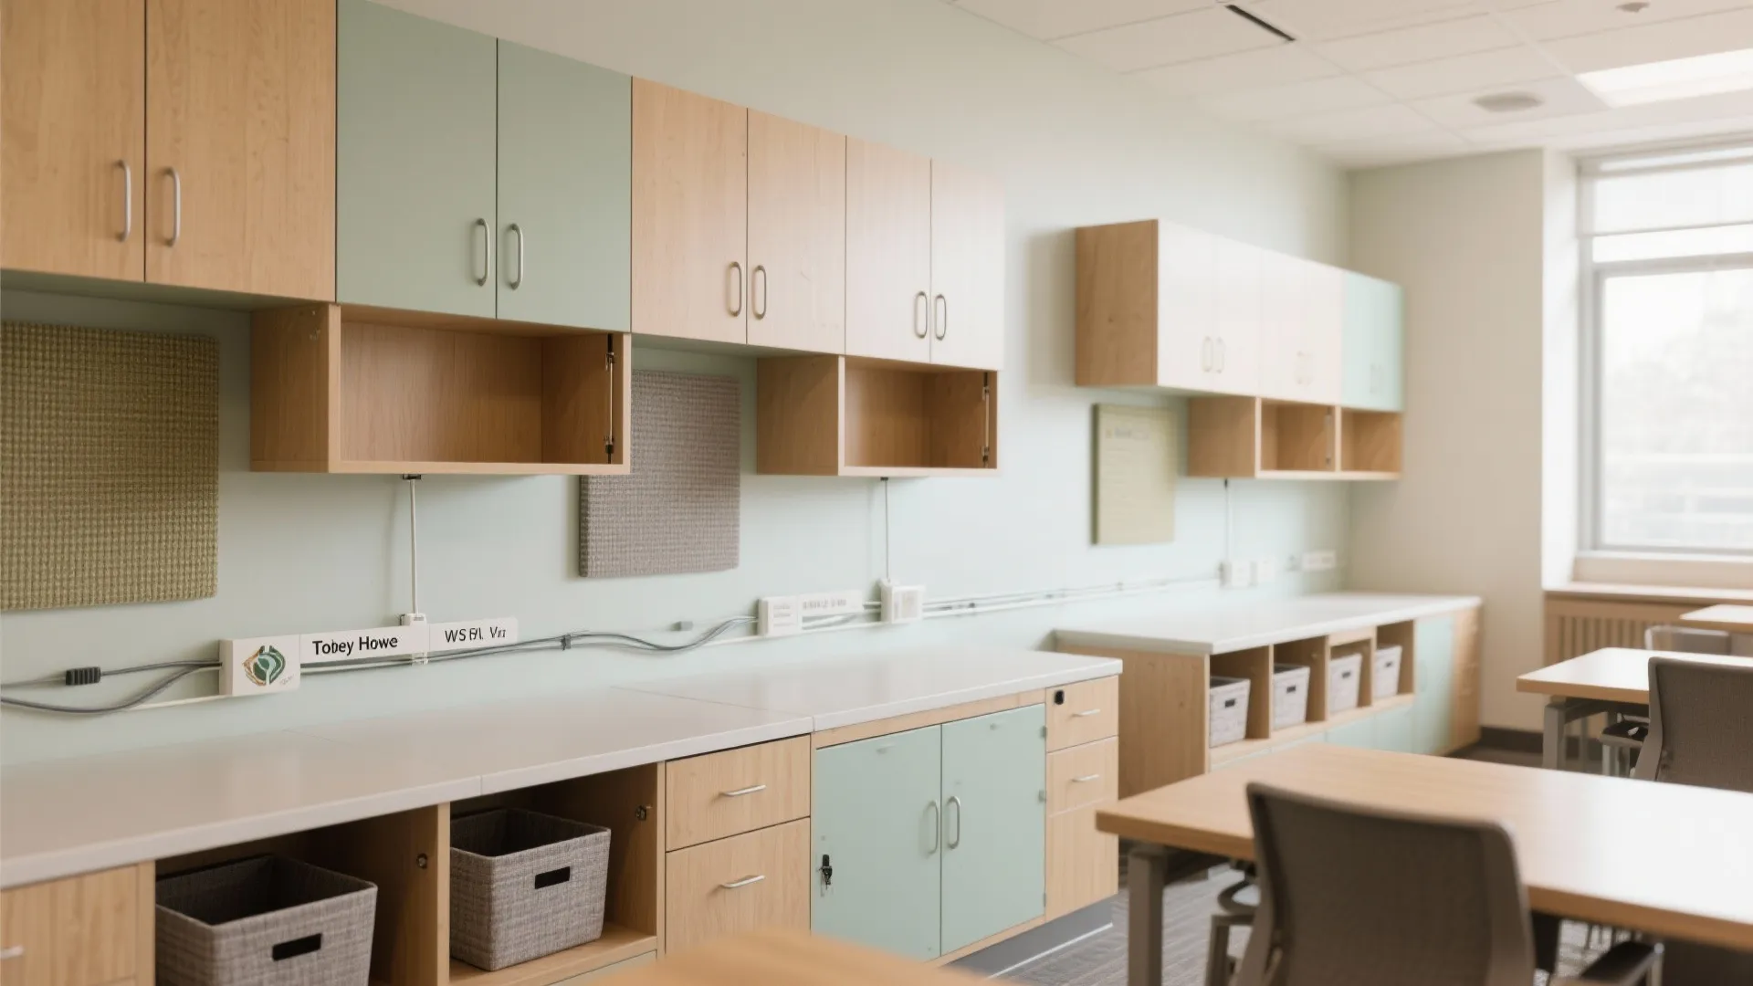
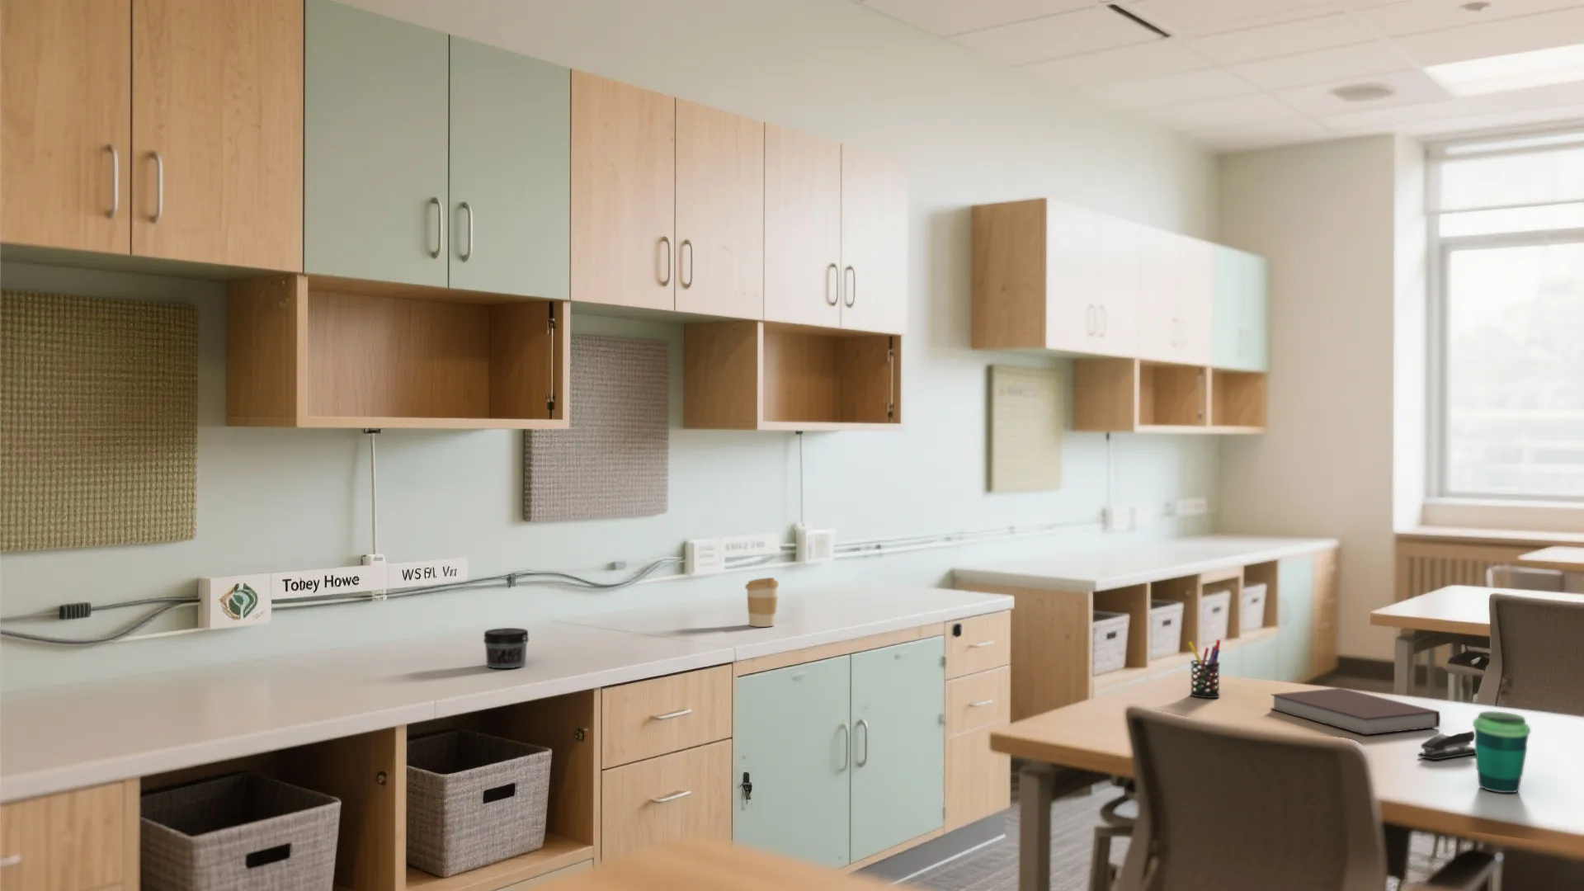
+ stapler (1449, 742)
+ jar (506, 647)
+ coffee cup (762, 602)
+ cup (1500, 753)
+ notebook (1352, 709)
+ pen holder (1208, 666)
